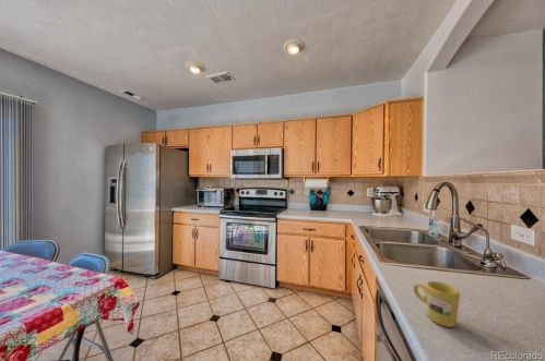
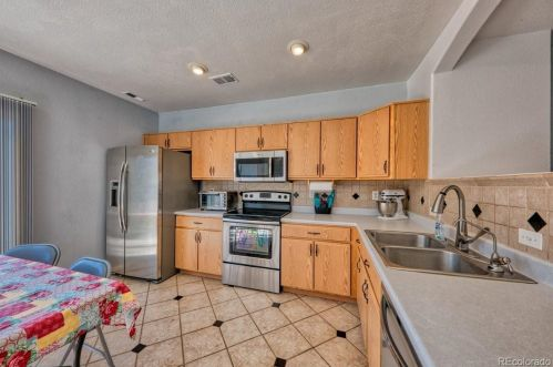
- mug (434, 300)
